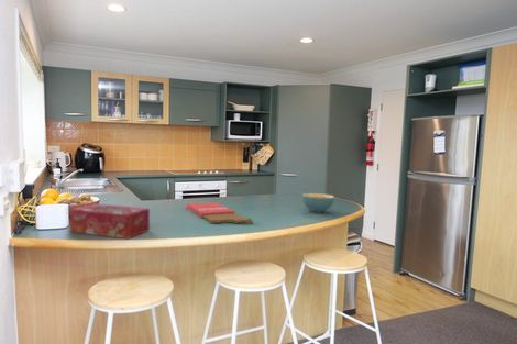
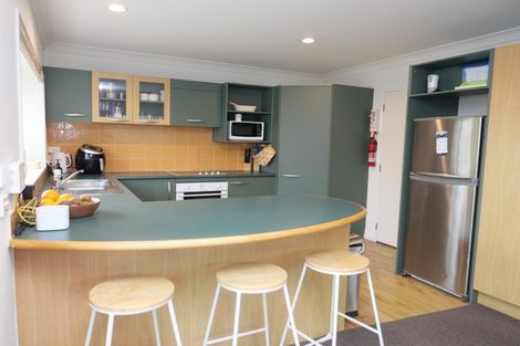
- tissue box (110, 220)
- cutting board (217, 212)
- cereal bowl (317, 203)
